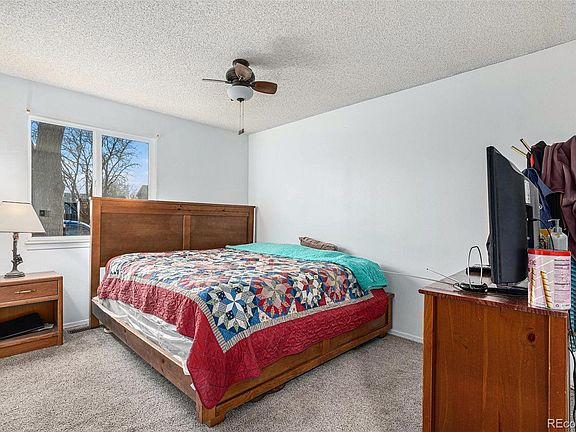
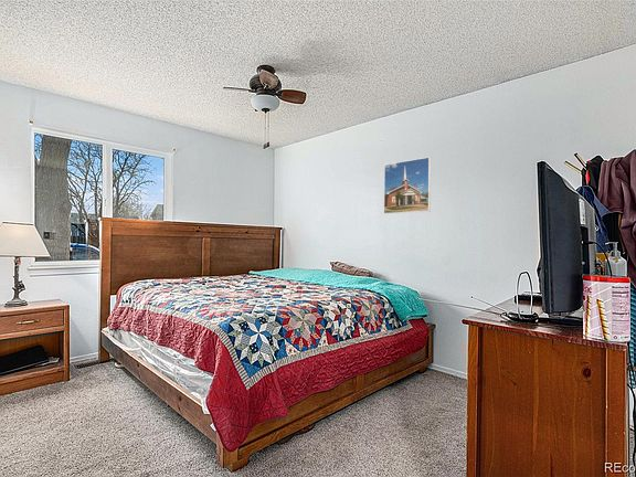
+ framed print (405, 187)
